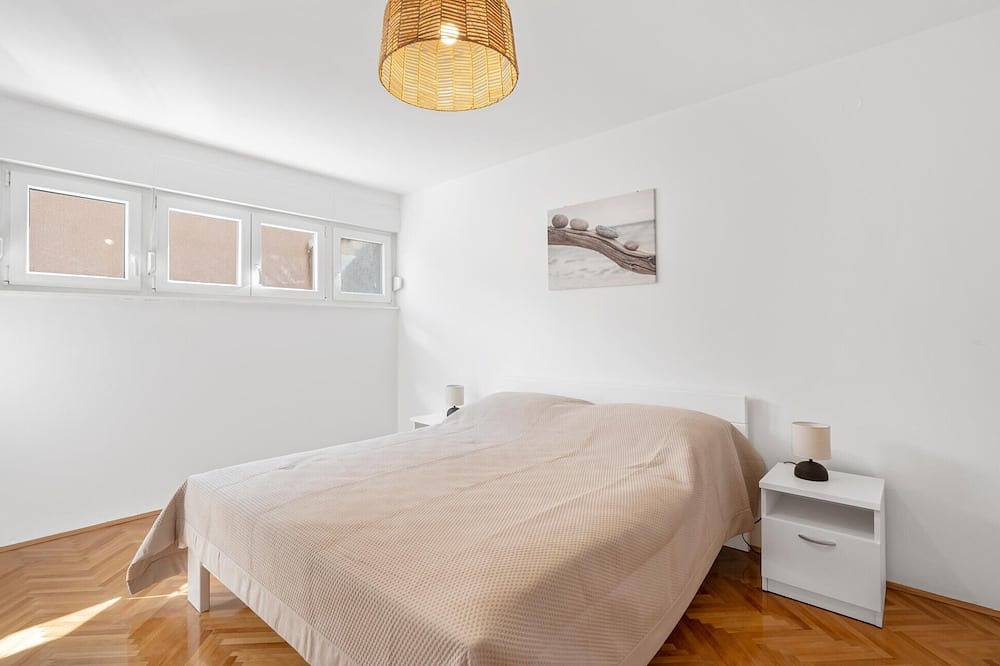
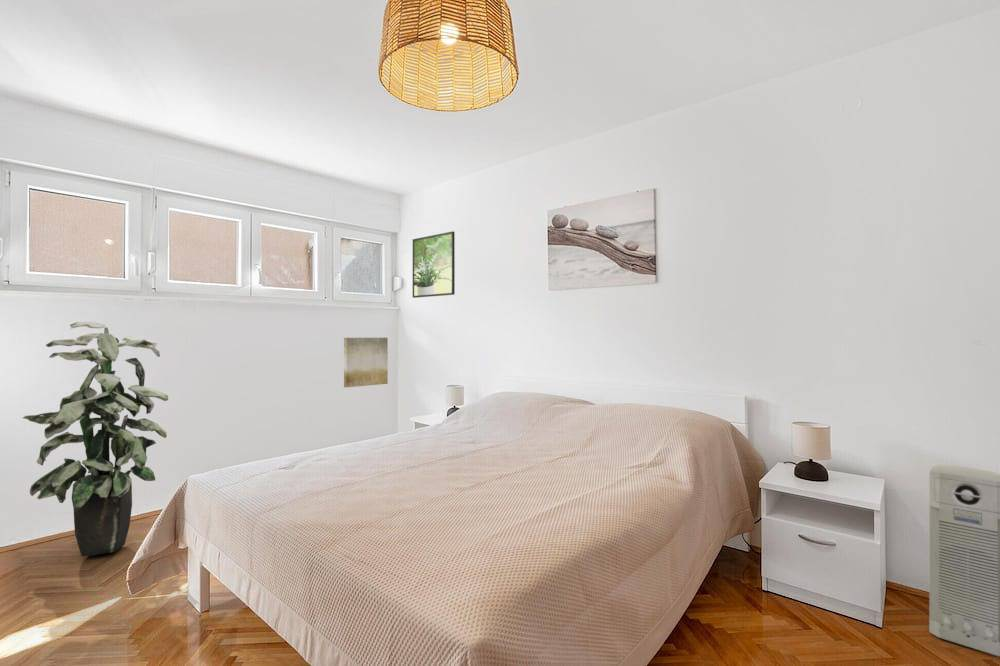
+ indoor plant (98, 435)
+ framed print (432, 265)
+ air purifier (967, 549)
+ wall art (366, 361)
